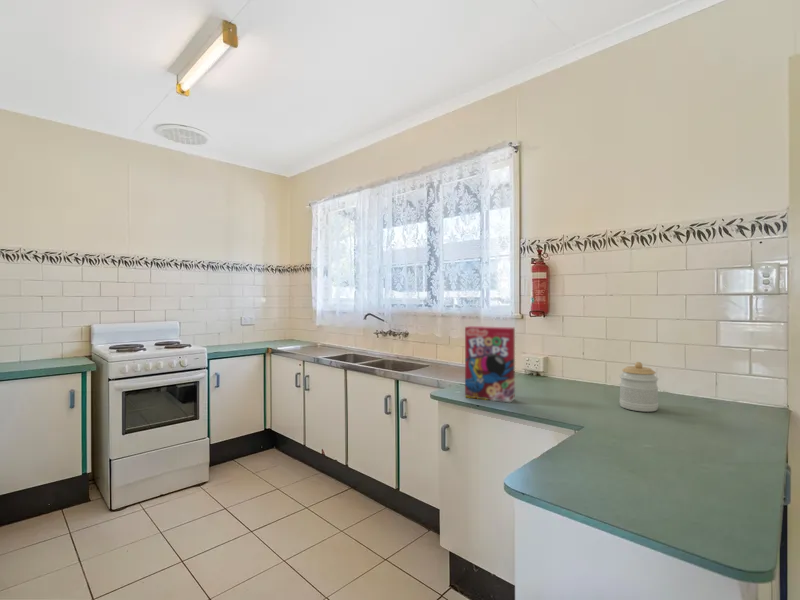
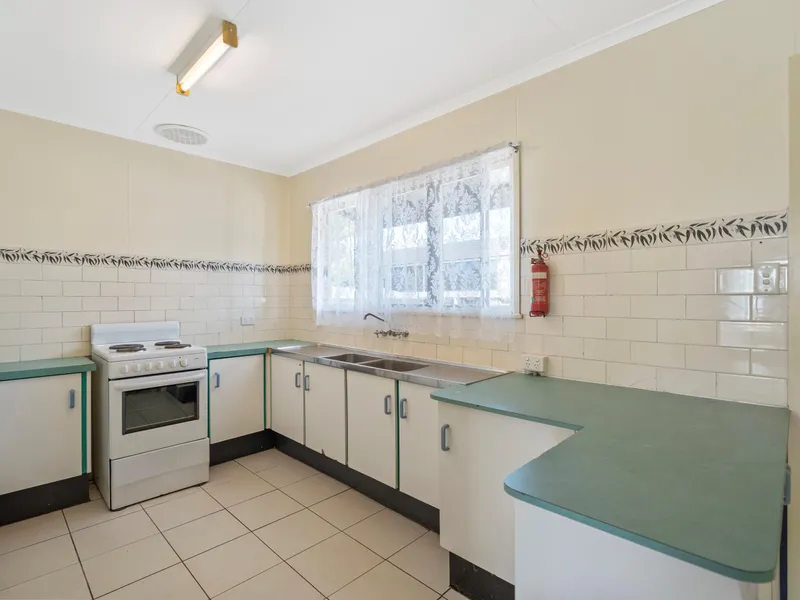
- cereal box (489, 362)
- jar (638, 384)
